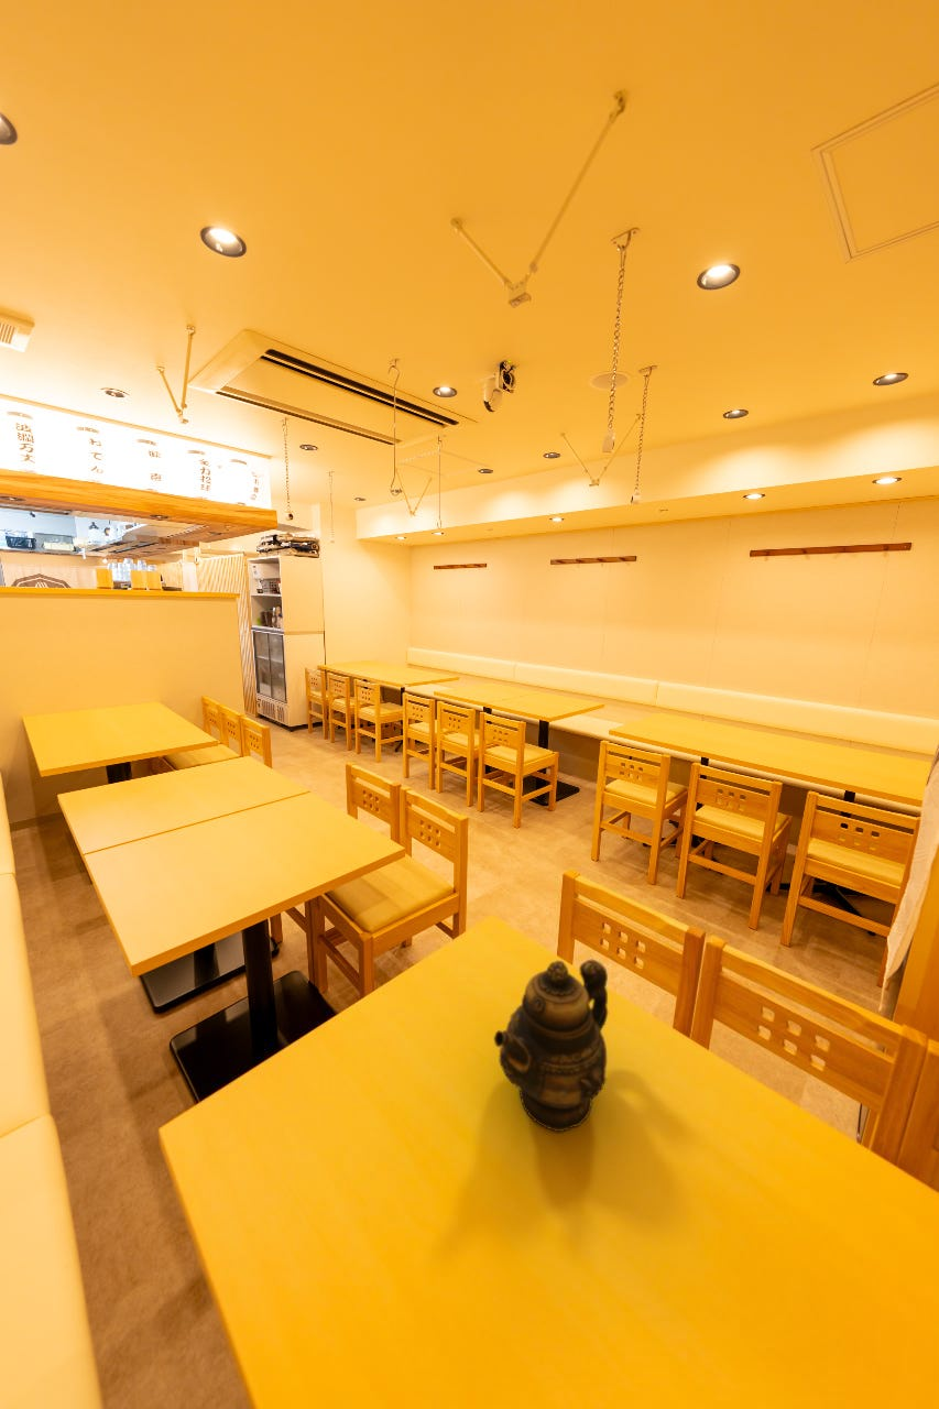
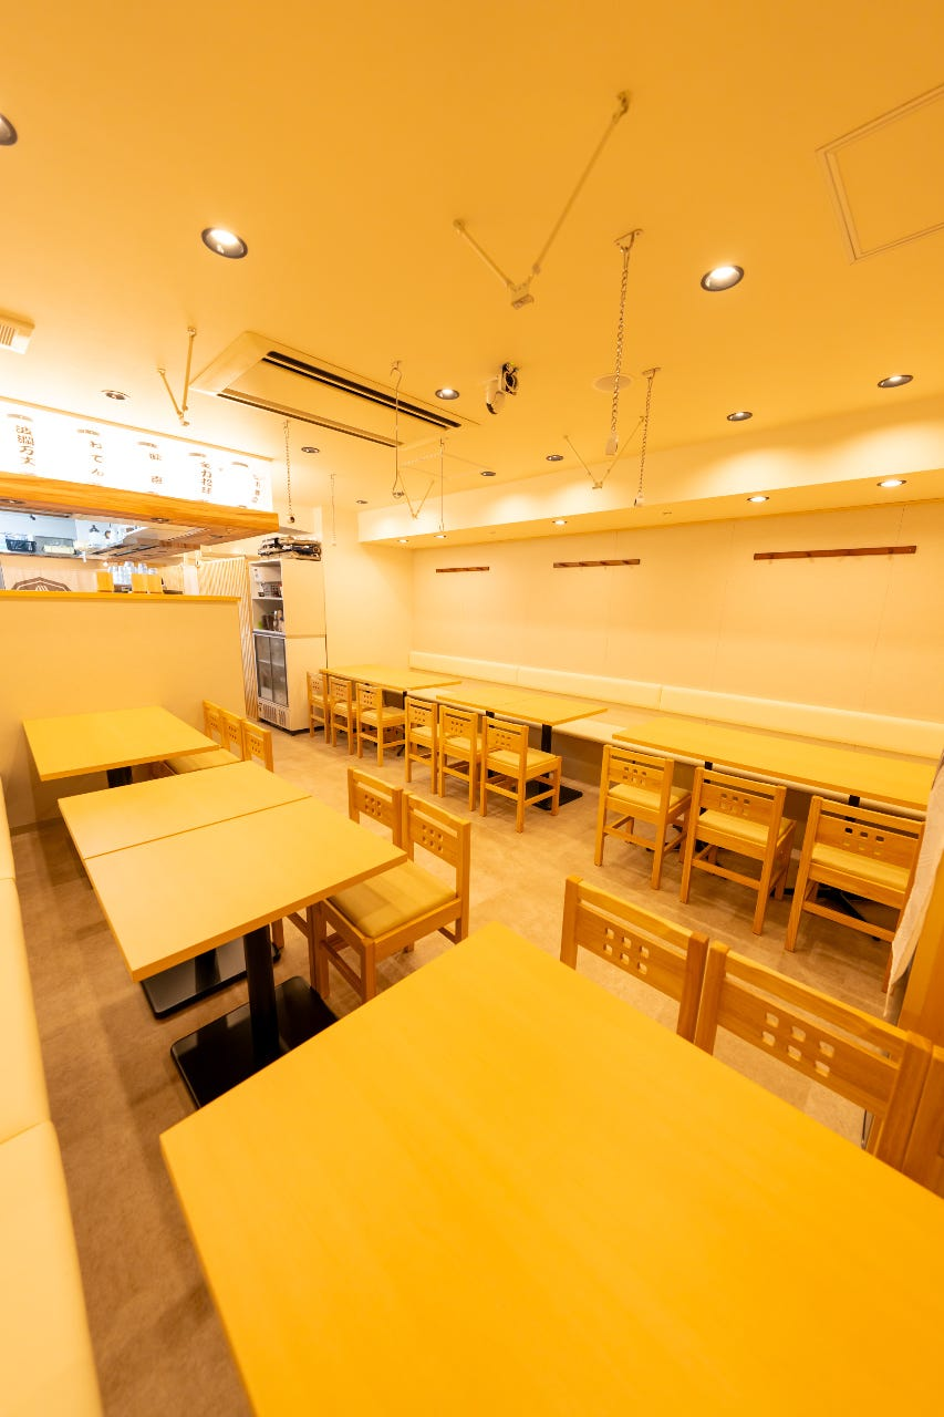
- teapot (558, 1028)
